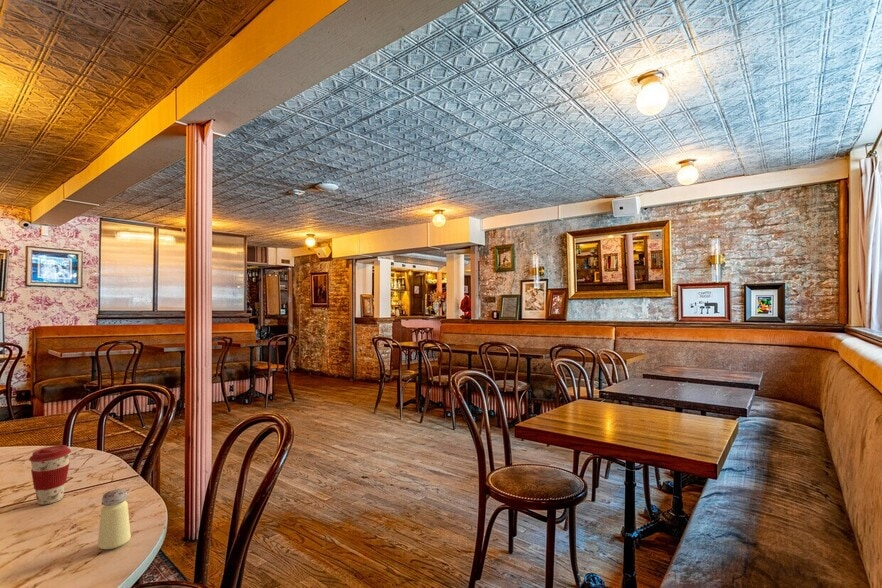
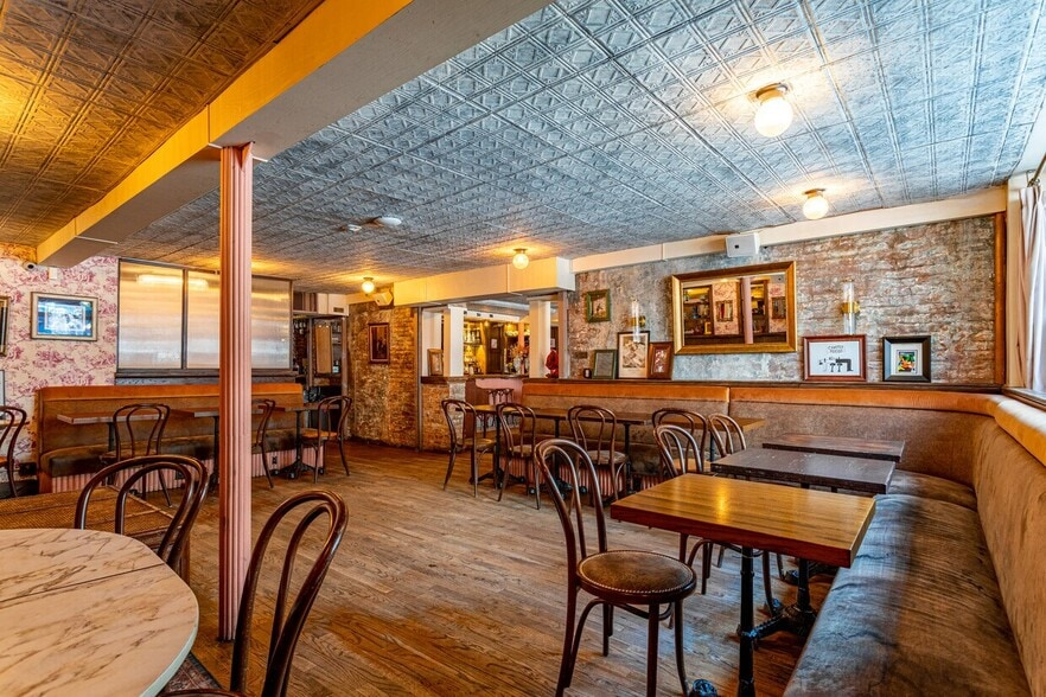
- coffee cup (50, 474)
- saltshaker (114, 517)
